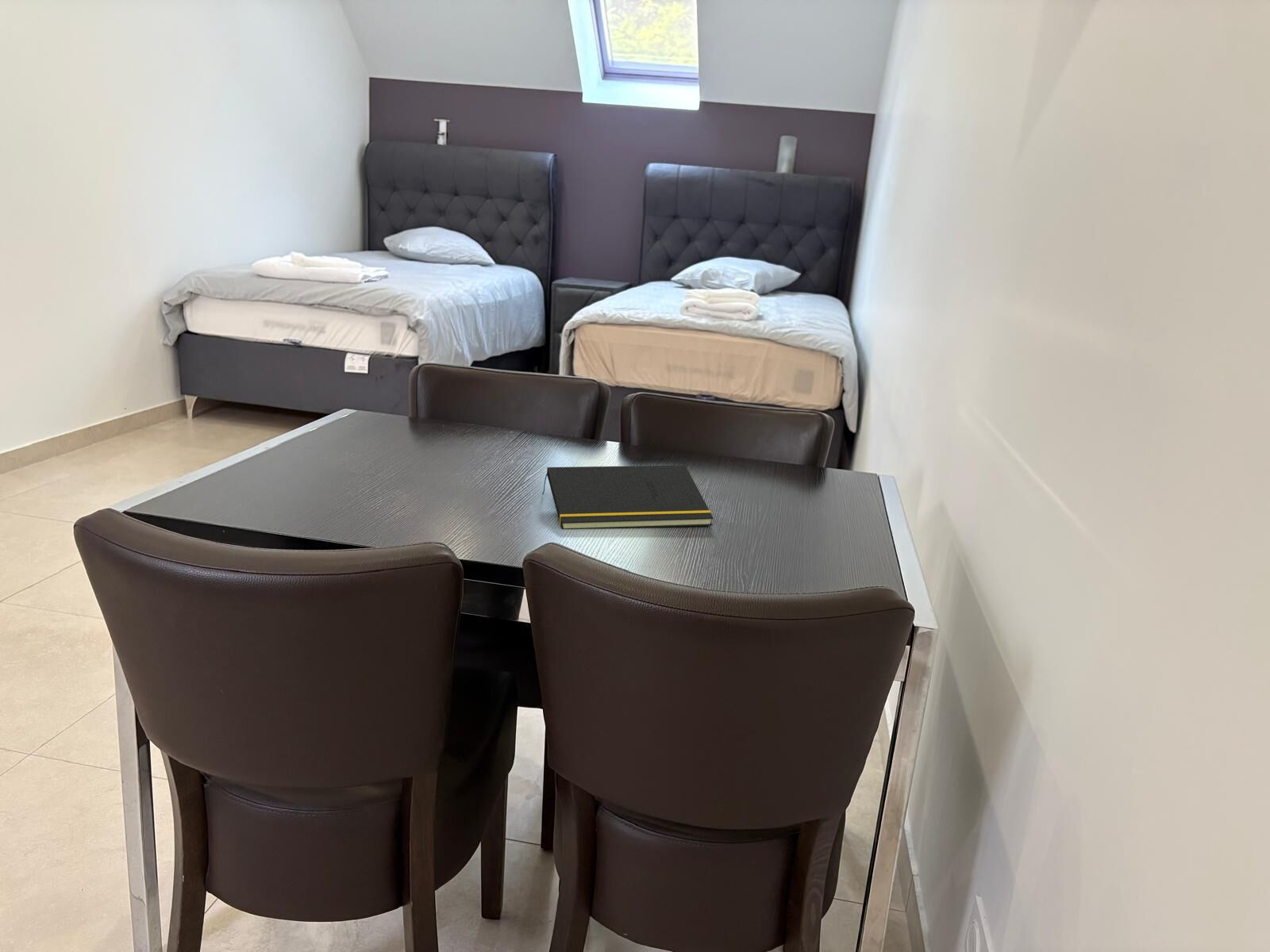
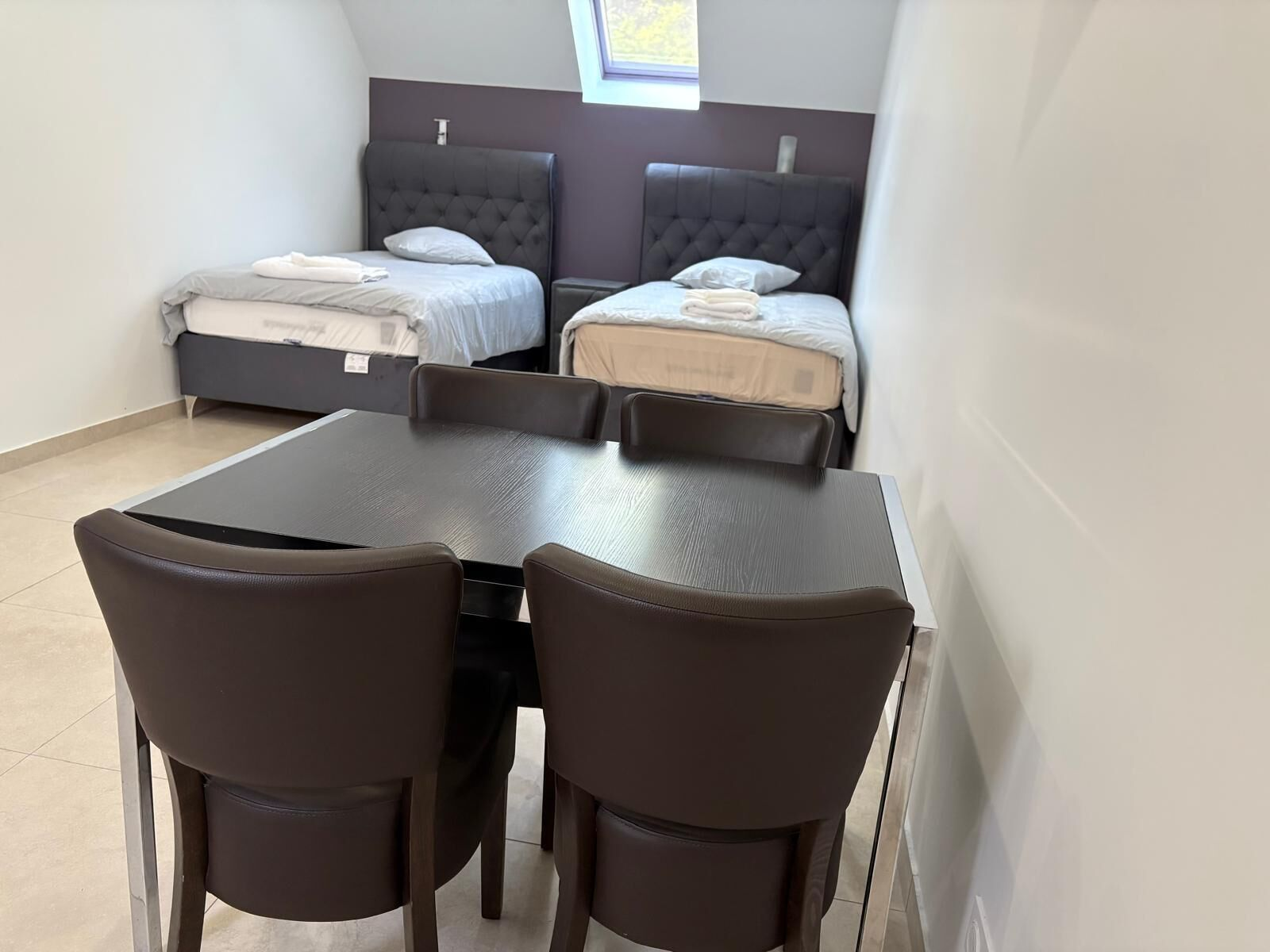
- notepad (627, 495)
